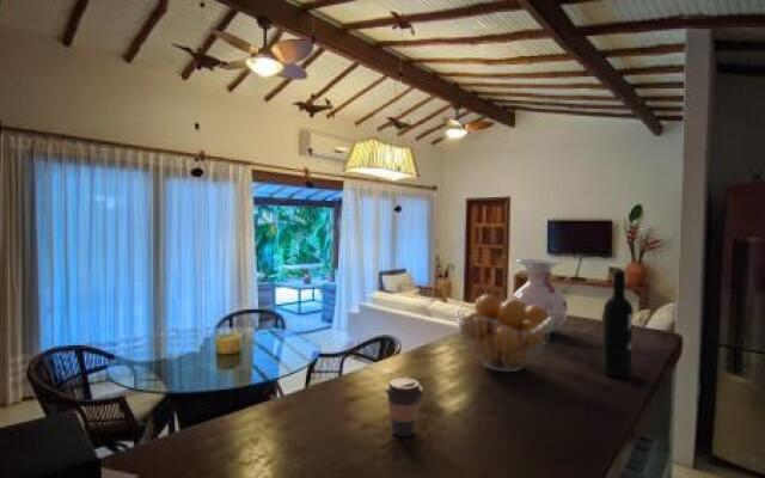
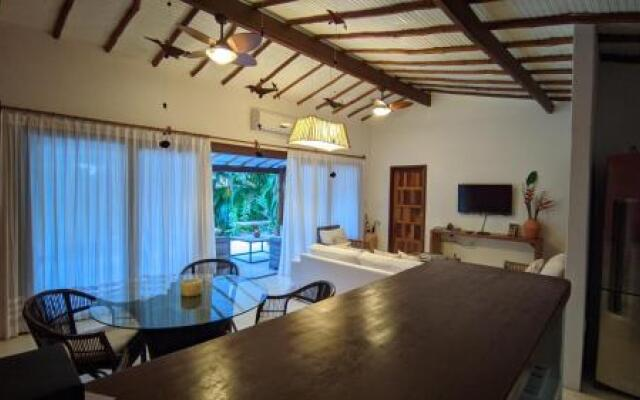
- fruit basket (503, 331)
- wine bottle (617, 321)
- coffee cup (403, 406)
- vase (538, 295)
